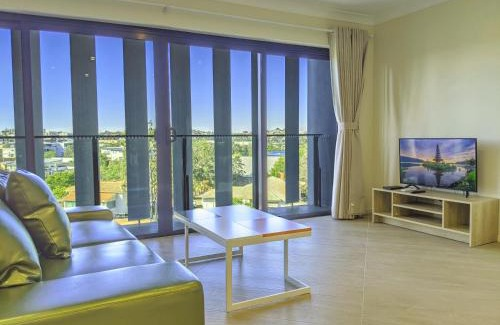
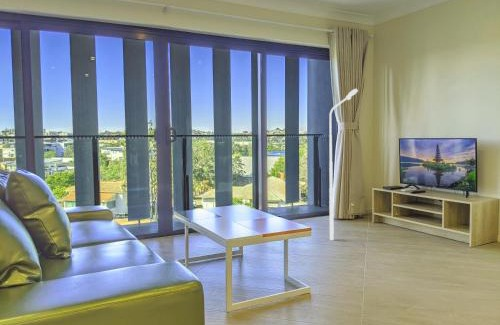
+ floor lamp (331, 163)
